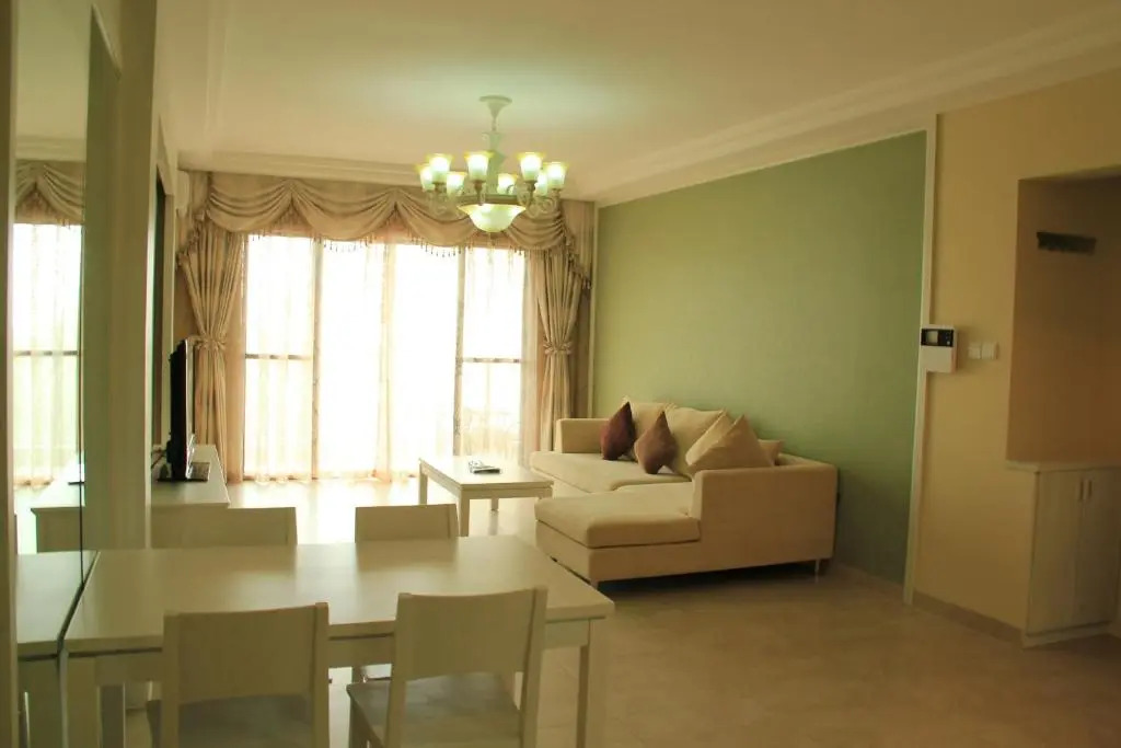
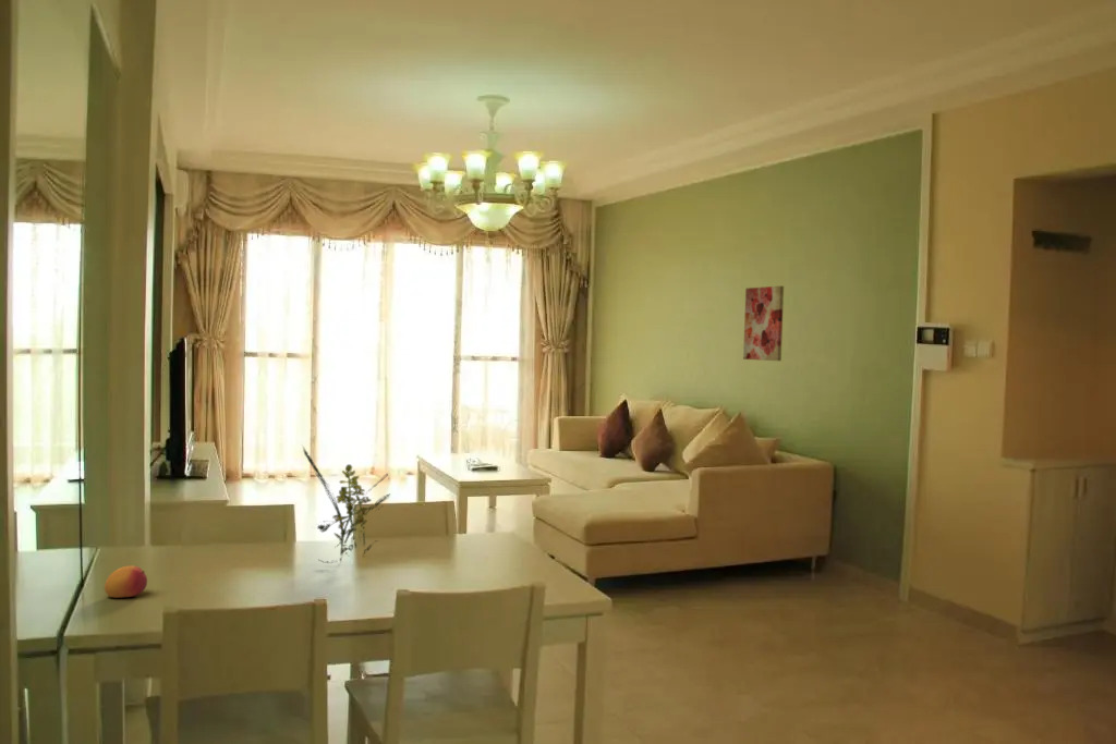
+ fruit (125, 581)
+ wall art (763, 324)
+ flower arrangement (347, 504)
